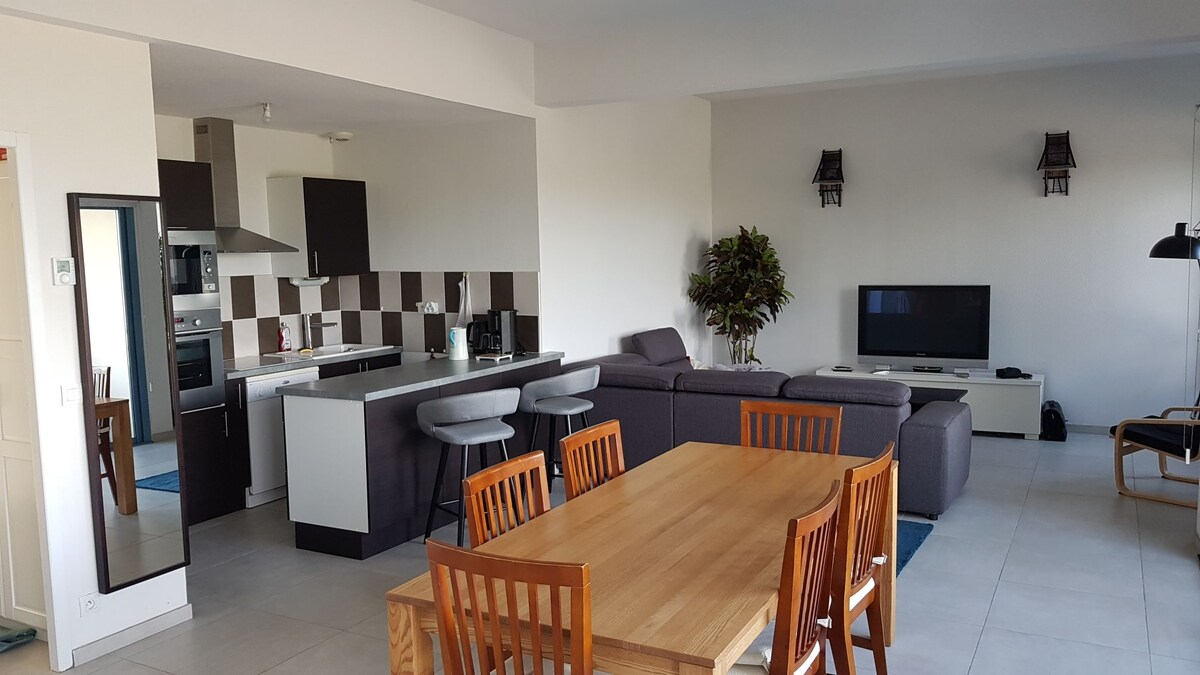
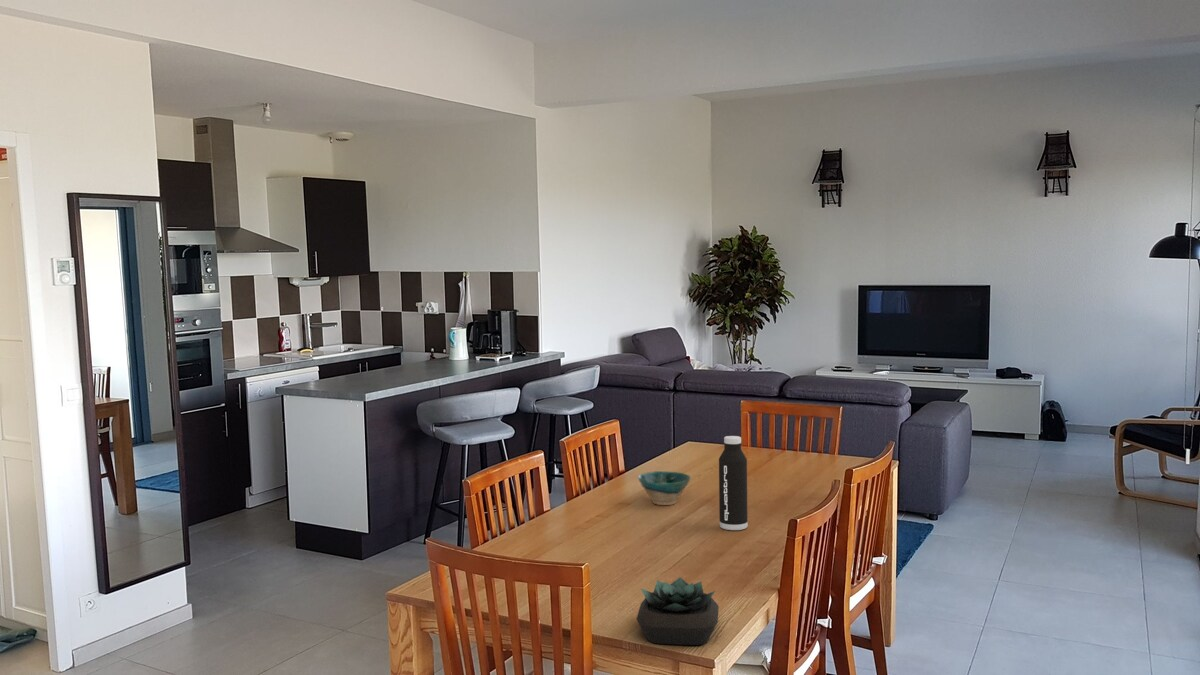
+ bowl (664, 489)
+ succulent plant (678, 609)
+ water bottle (733, 482)
